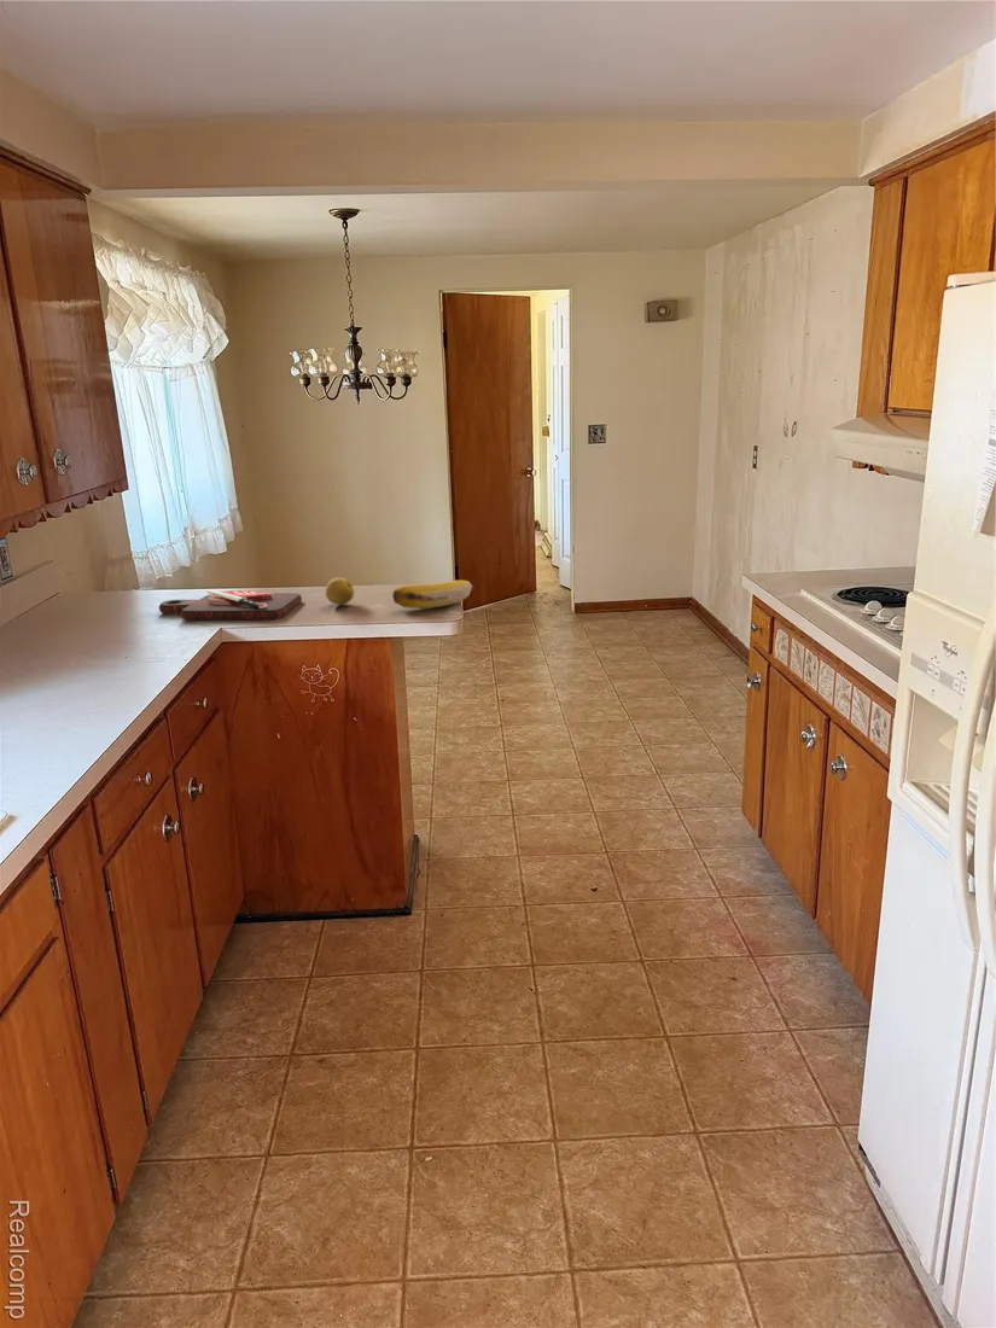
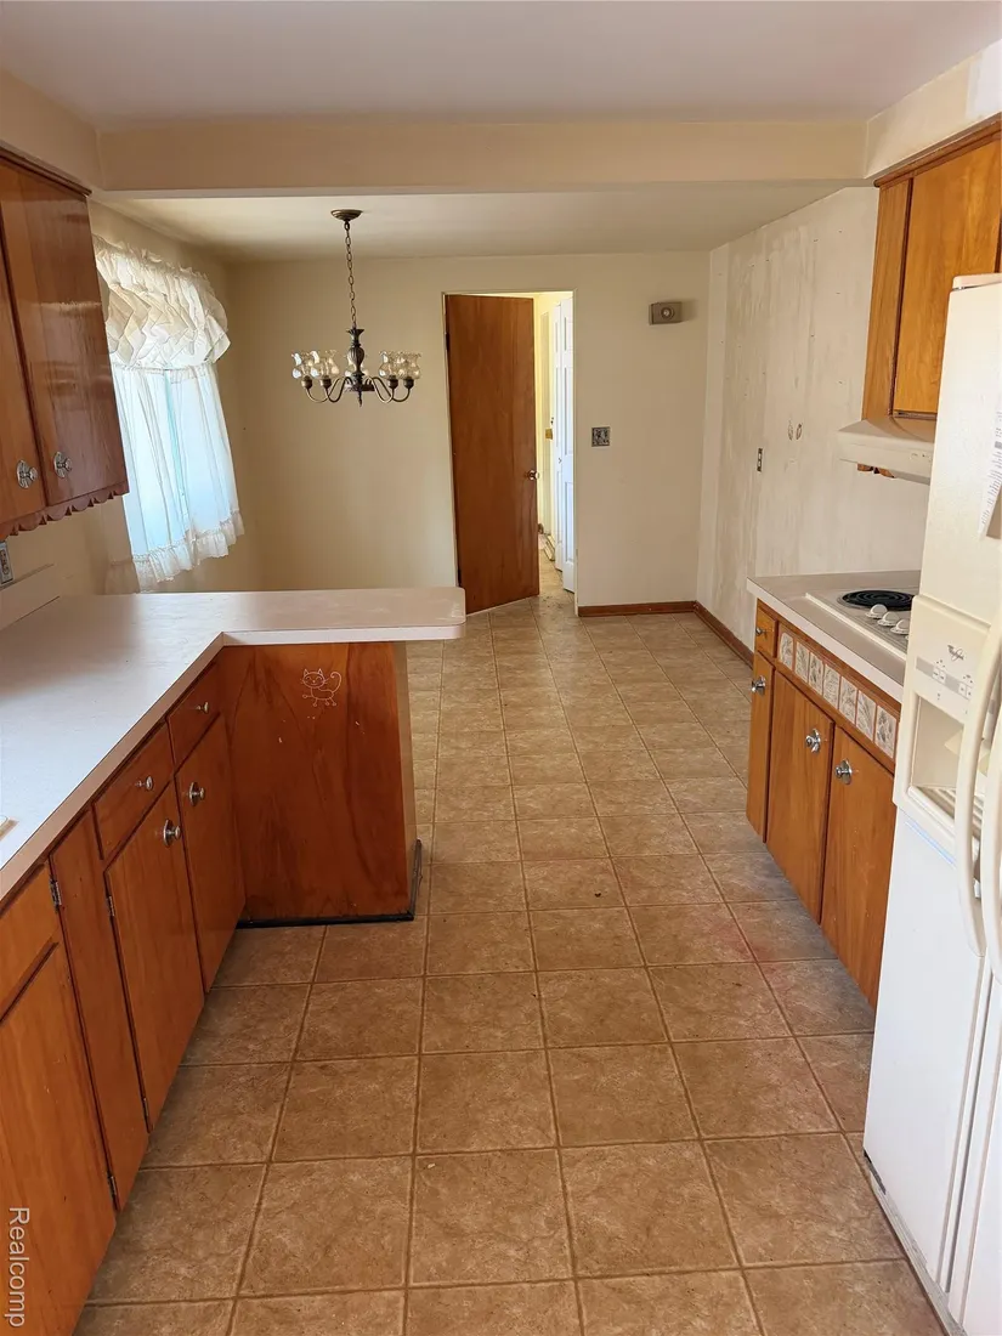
- cutting board (226, 600)
- fruit (339, 590)
- banana (433, 590)
